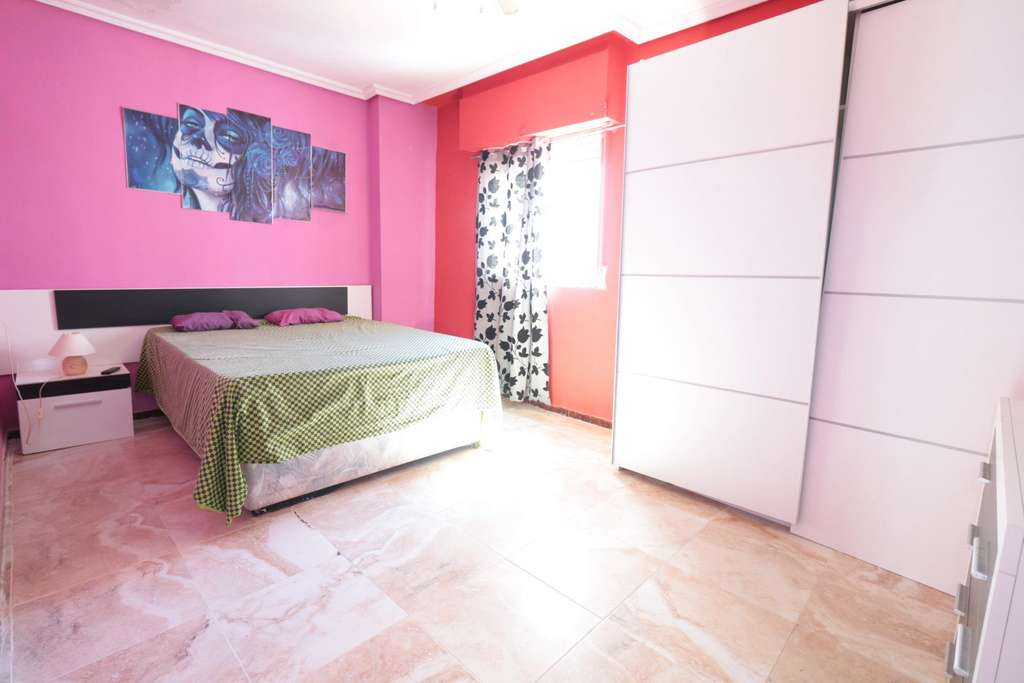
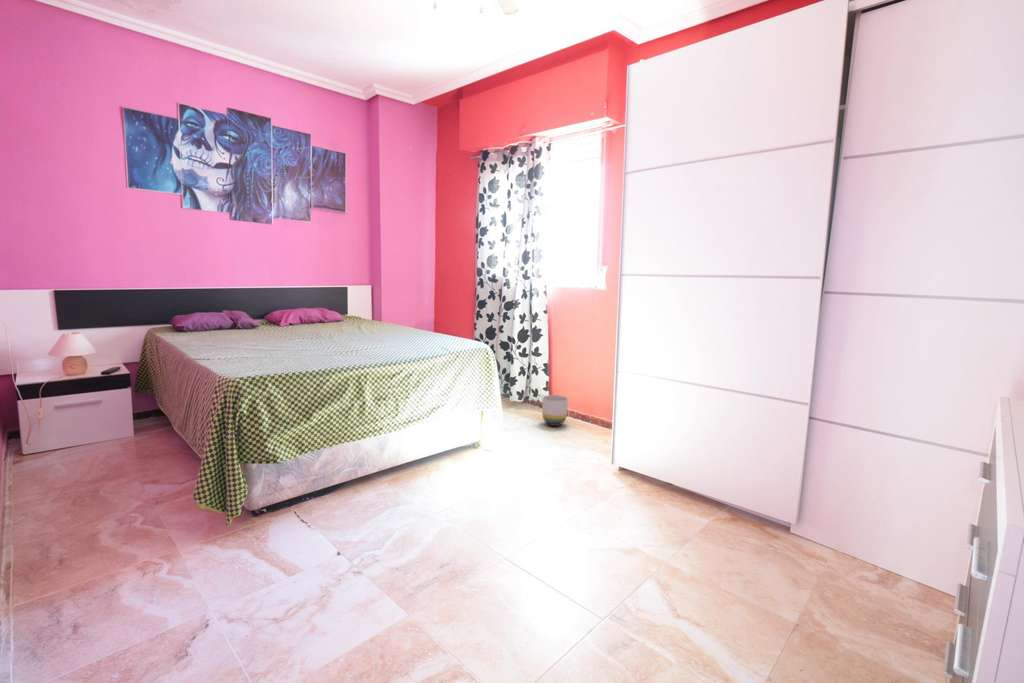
+ planter (554, 411)
